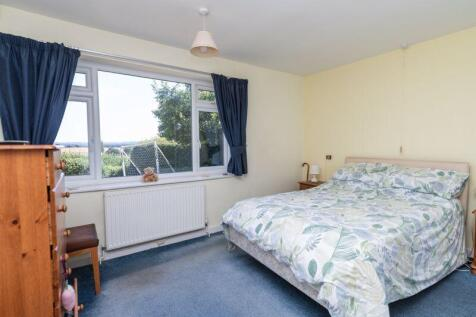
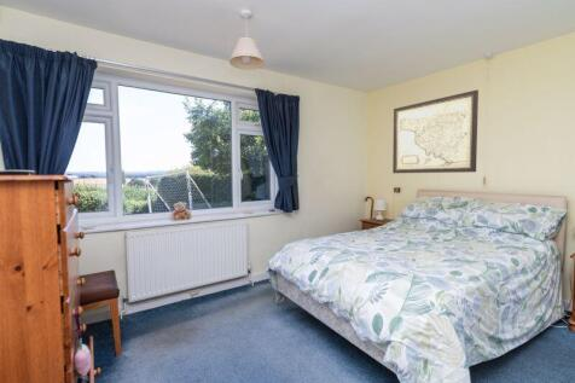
+ wall art (430, 137)
